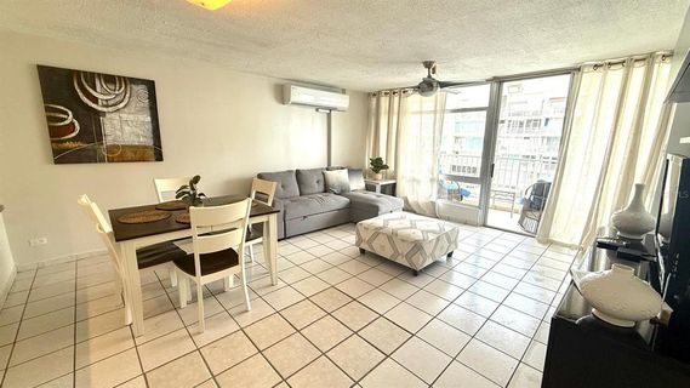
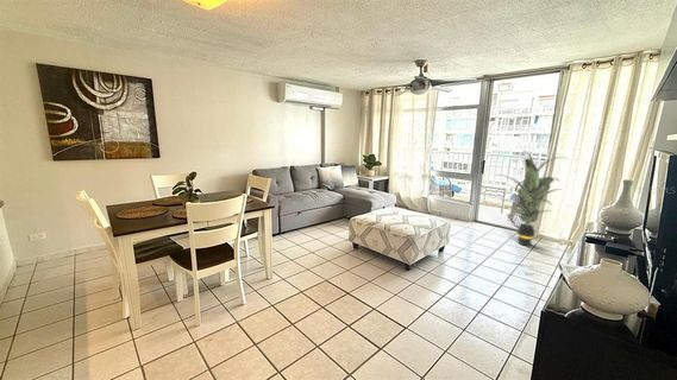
+ indoor plant (527, 197)
